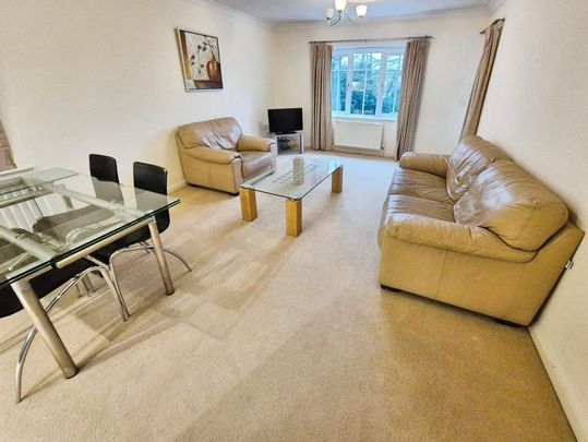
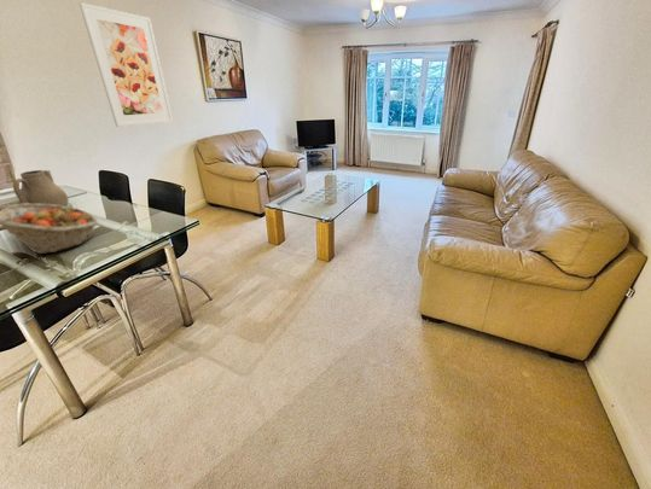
+ teapot (40, 191)
+ fruit basket (50, 222)
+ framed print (133, 71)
